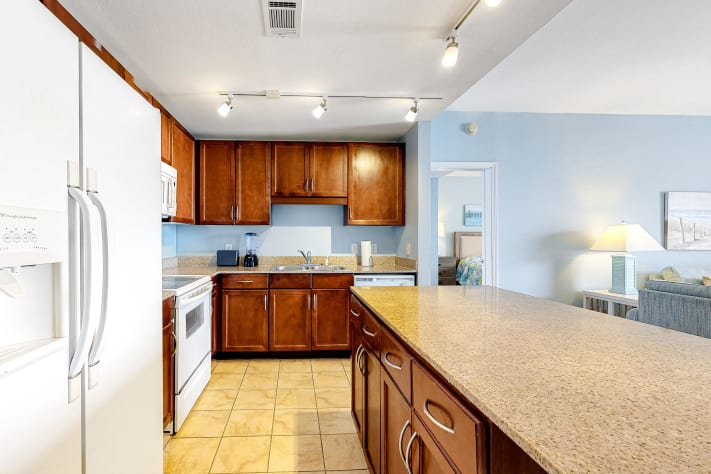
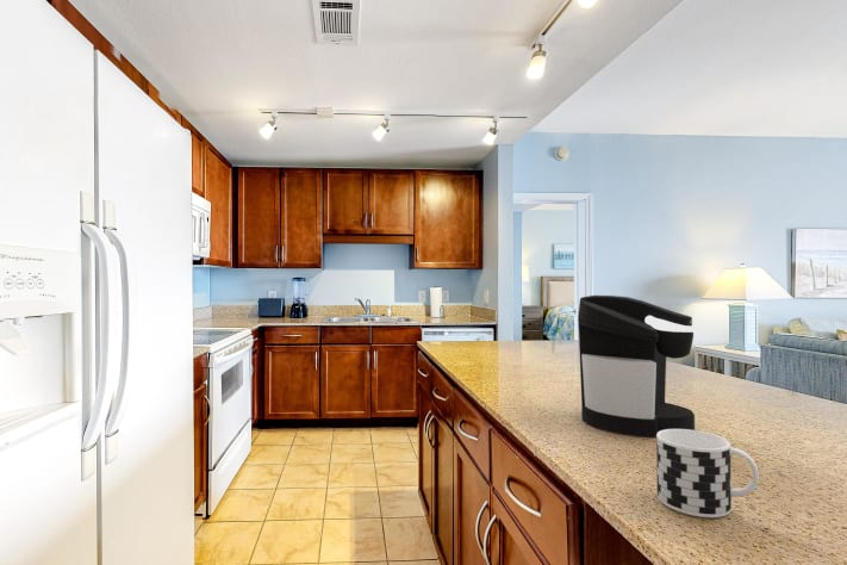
+ cup (705, 472)
+ coffee maker (637, 359)
